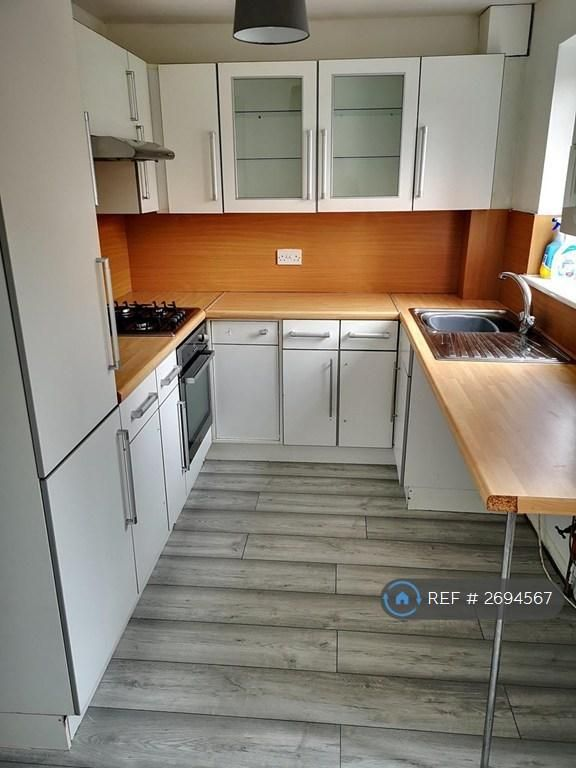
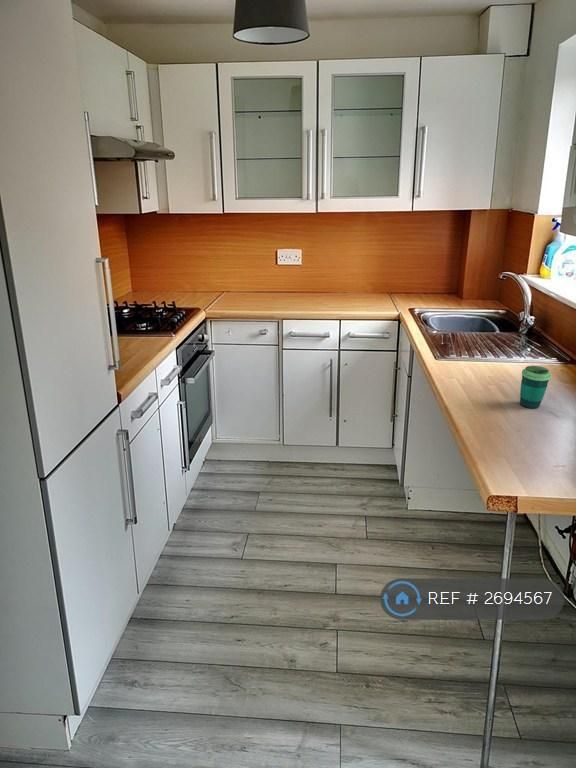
+ cup (534, 387)
